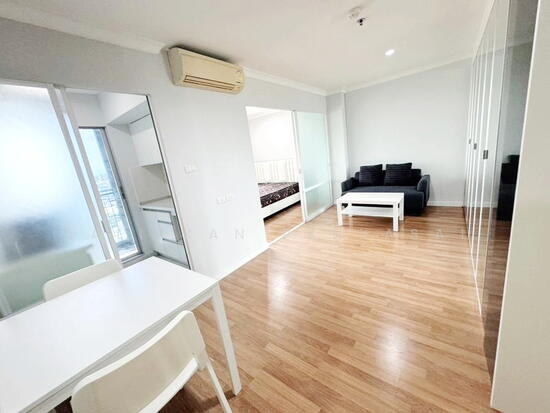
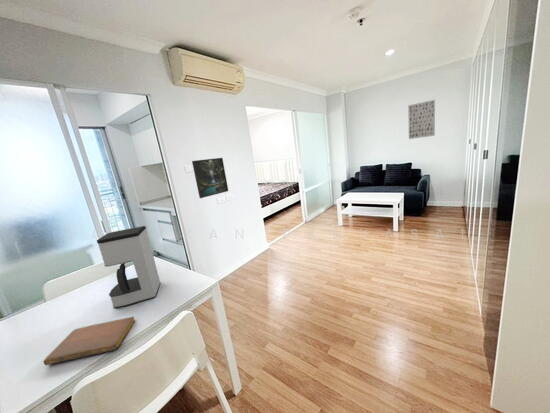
+ wall art (421, 120)
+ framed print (211, 177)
+ notebook (94, 338)
+ coffee maker (124, 266)
